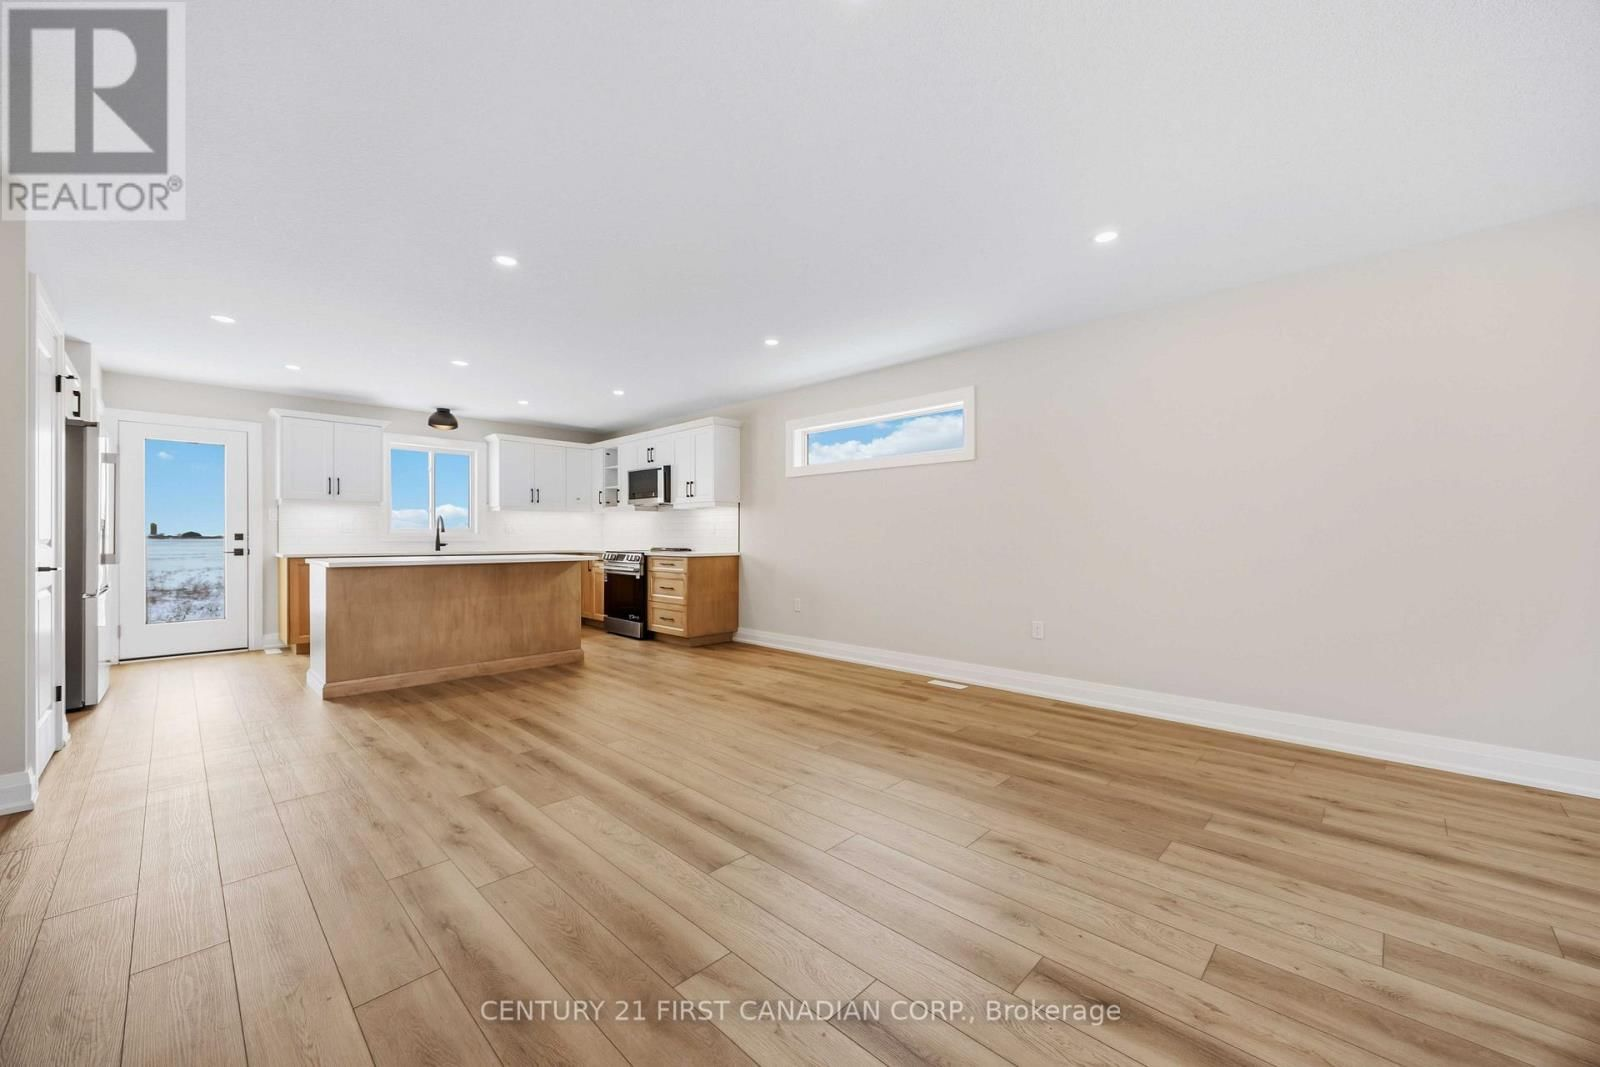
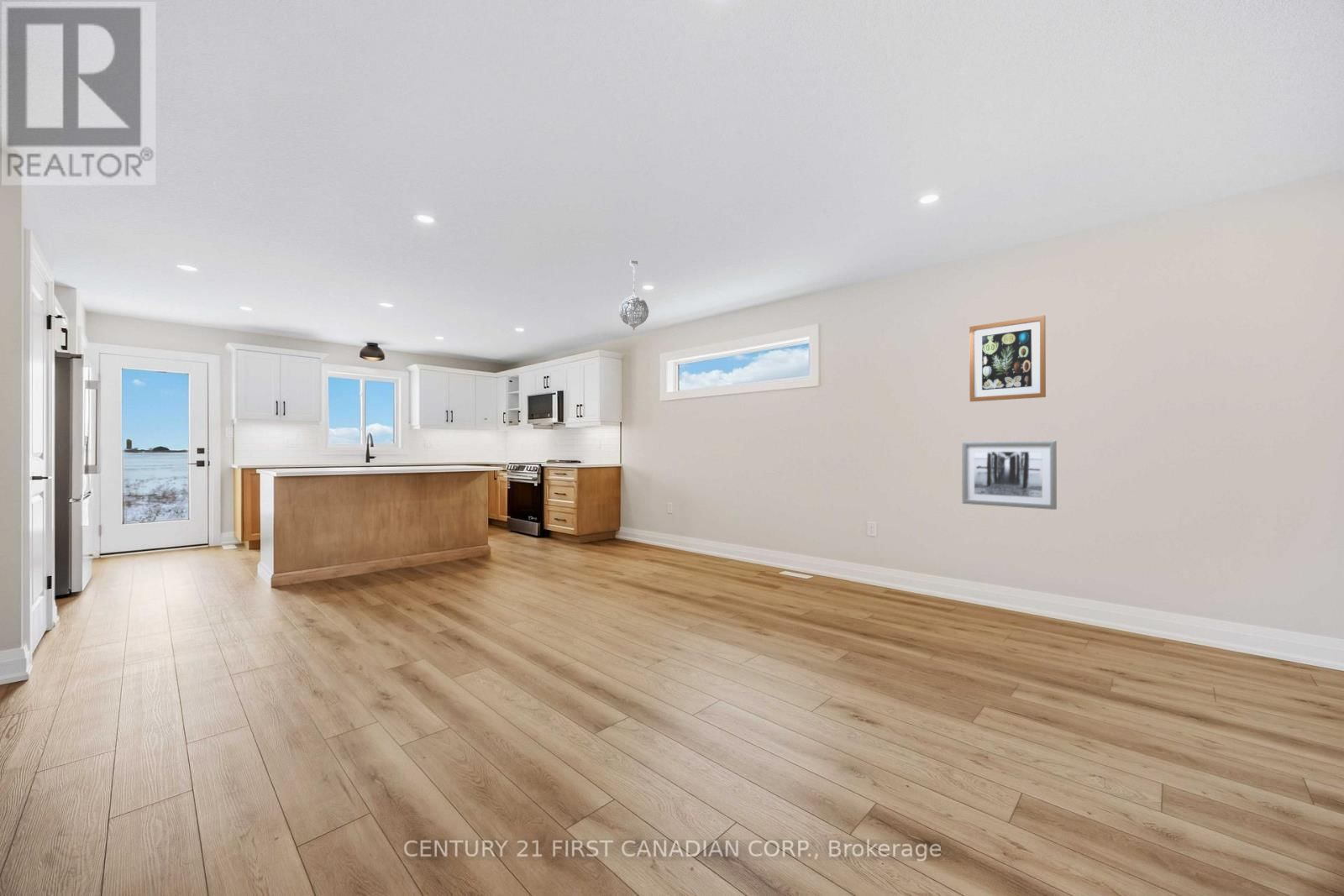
+ wall art (1005, 360)
+ wall art (1006, 474)
+ pendant light (633, 296)
